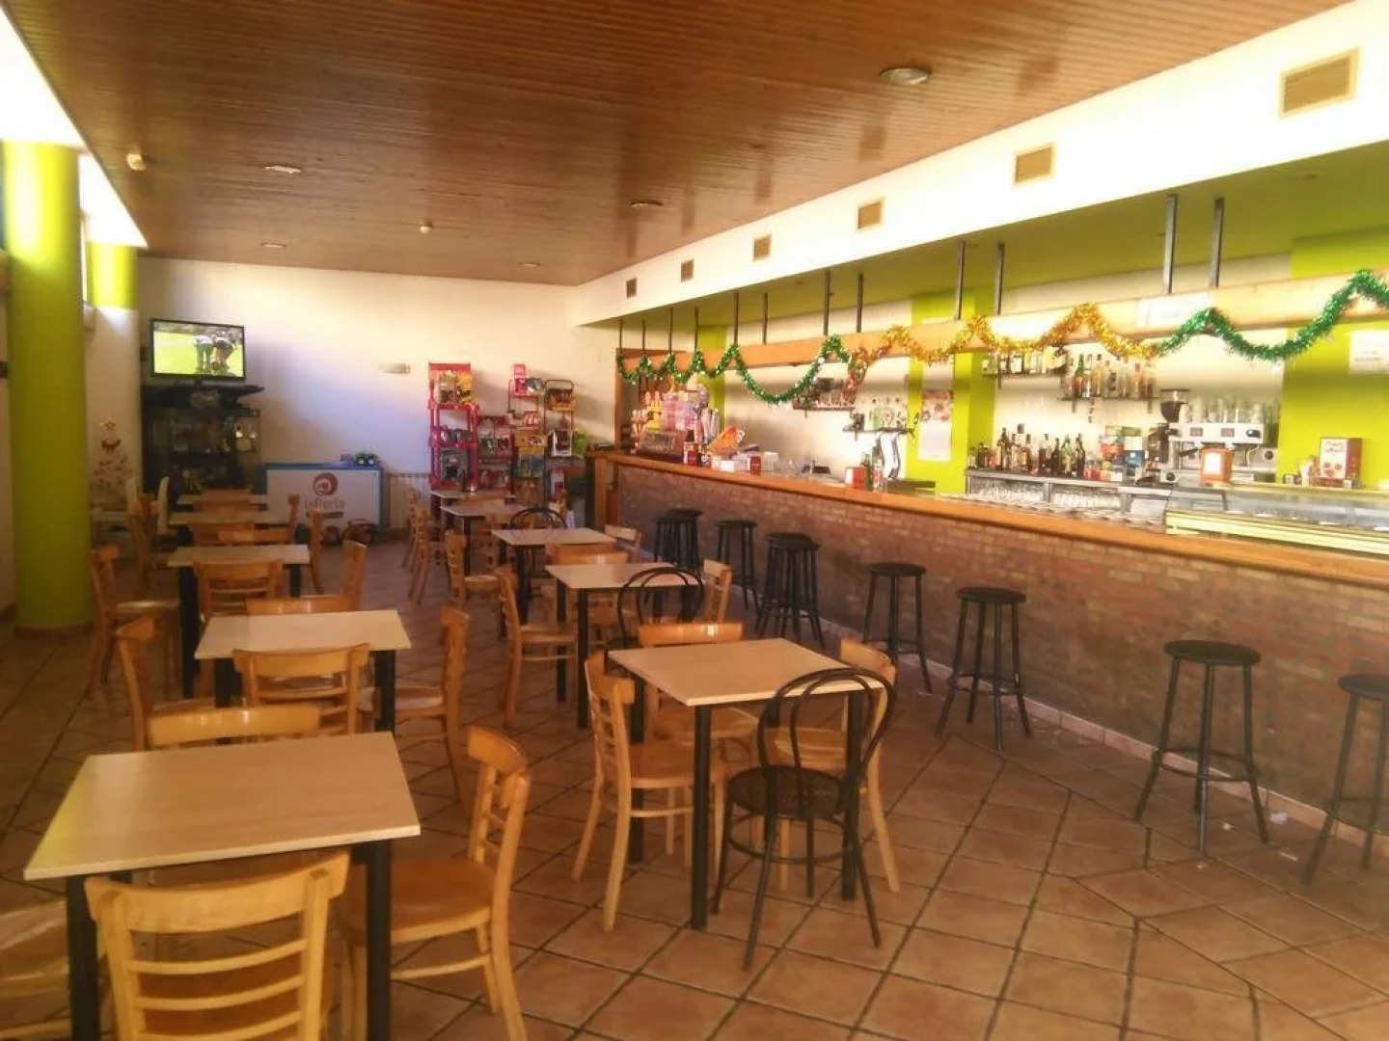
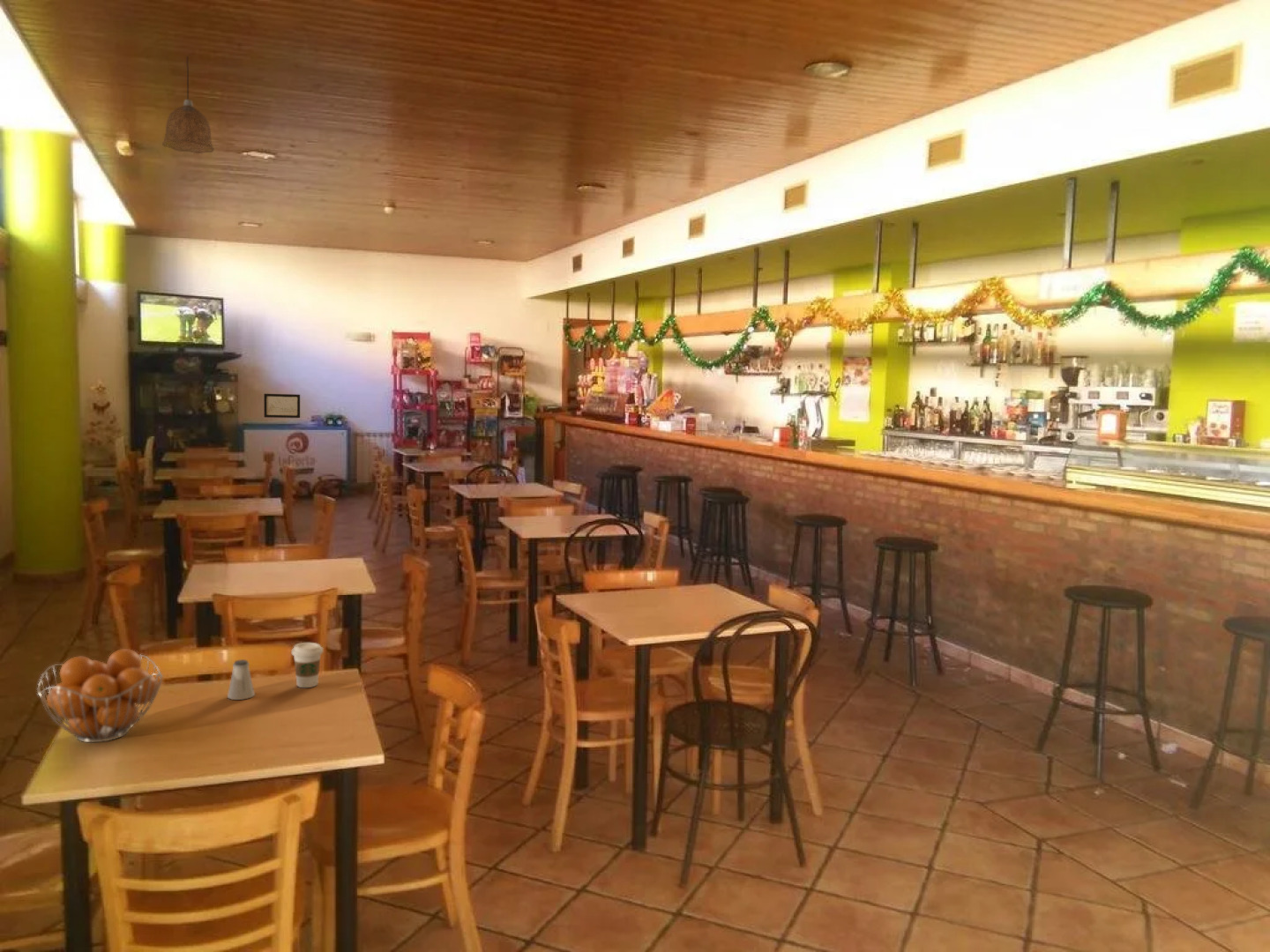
+ saltshaker (241, 678)
+ pendant lamp (188, 102)
+ fruit basket (101, 694)
+ coffee cup (307, 665)
+ wall art (281, 405)
